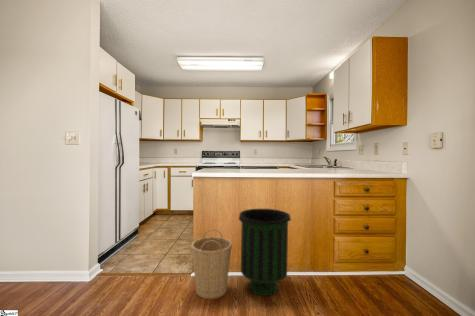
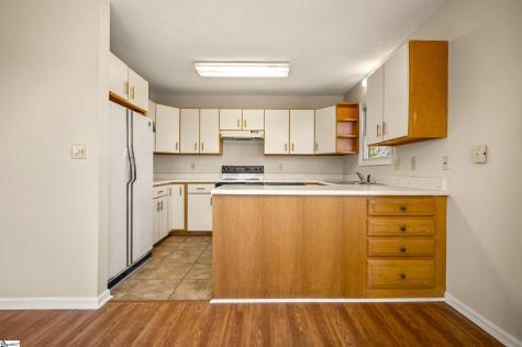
- basket (211, 262)
- trash can (264, 250)
